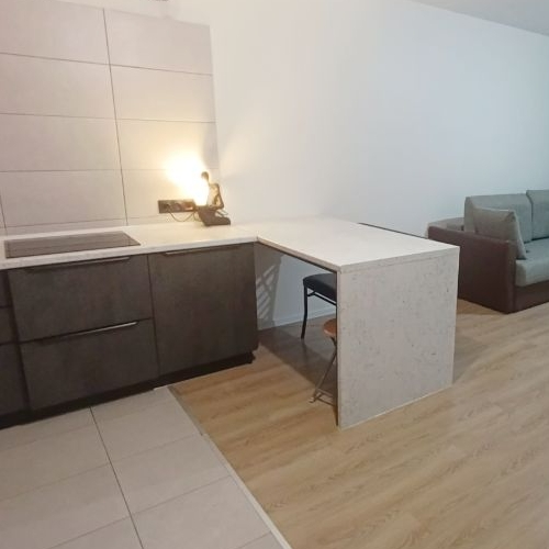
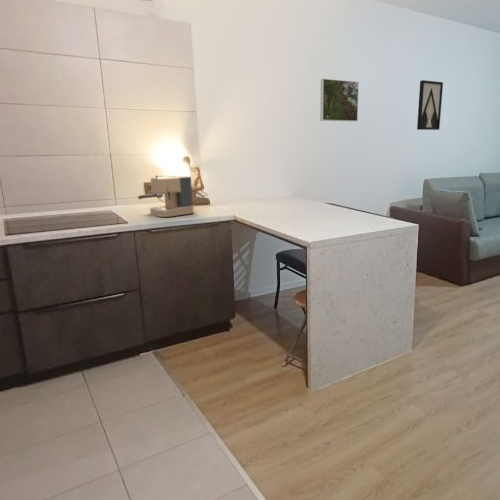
+ coffee maker (165, 194)
+ wall art (430, 105)
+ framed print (339, 100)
